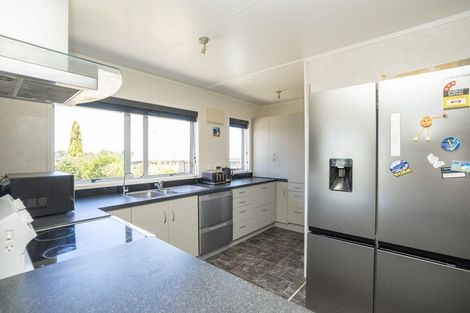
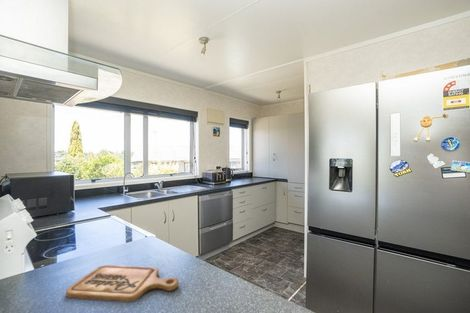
+ cutting board (129, 281)
